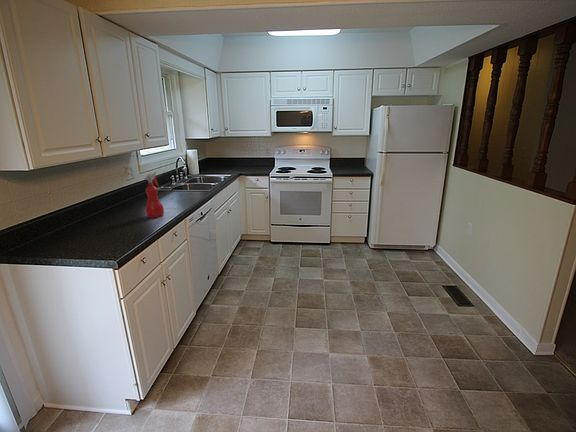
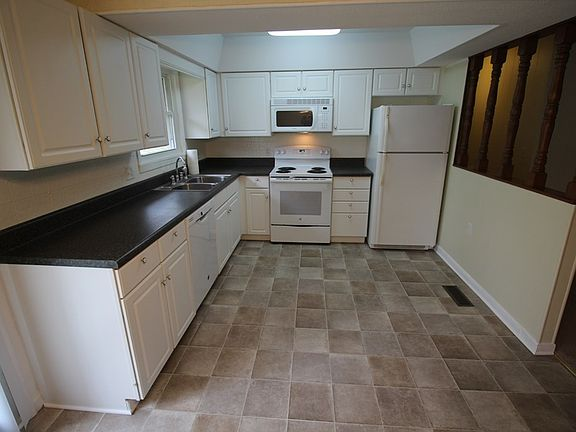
- spray bottle (153, 194)
